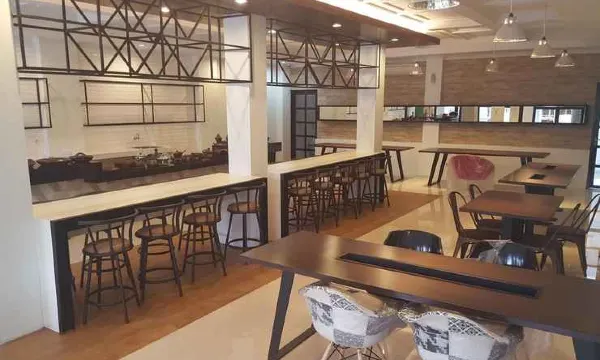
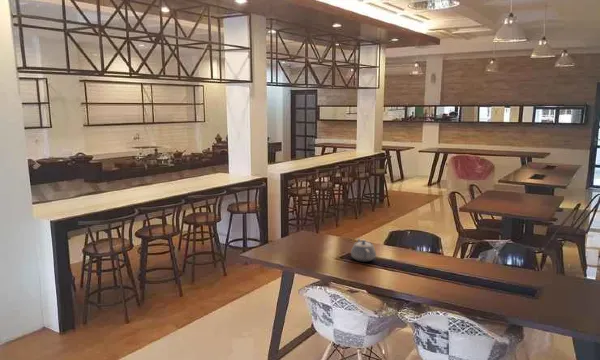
+ teapot (362, 249)
